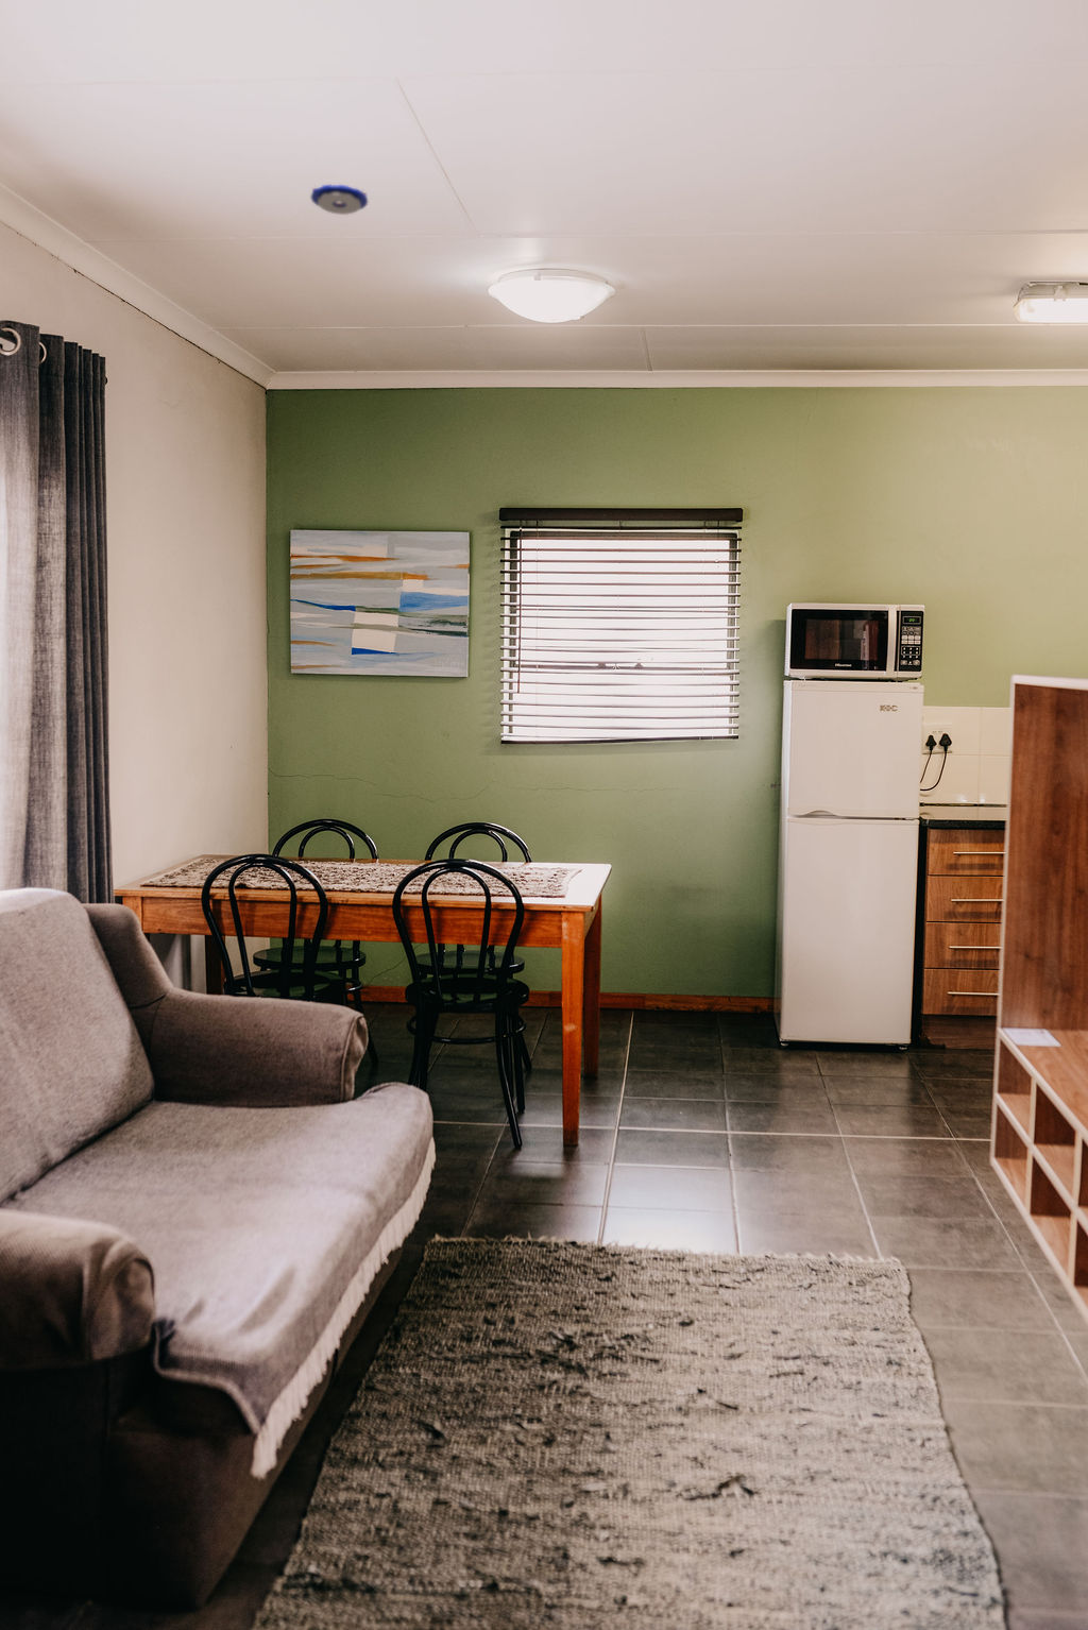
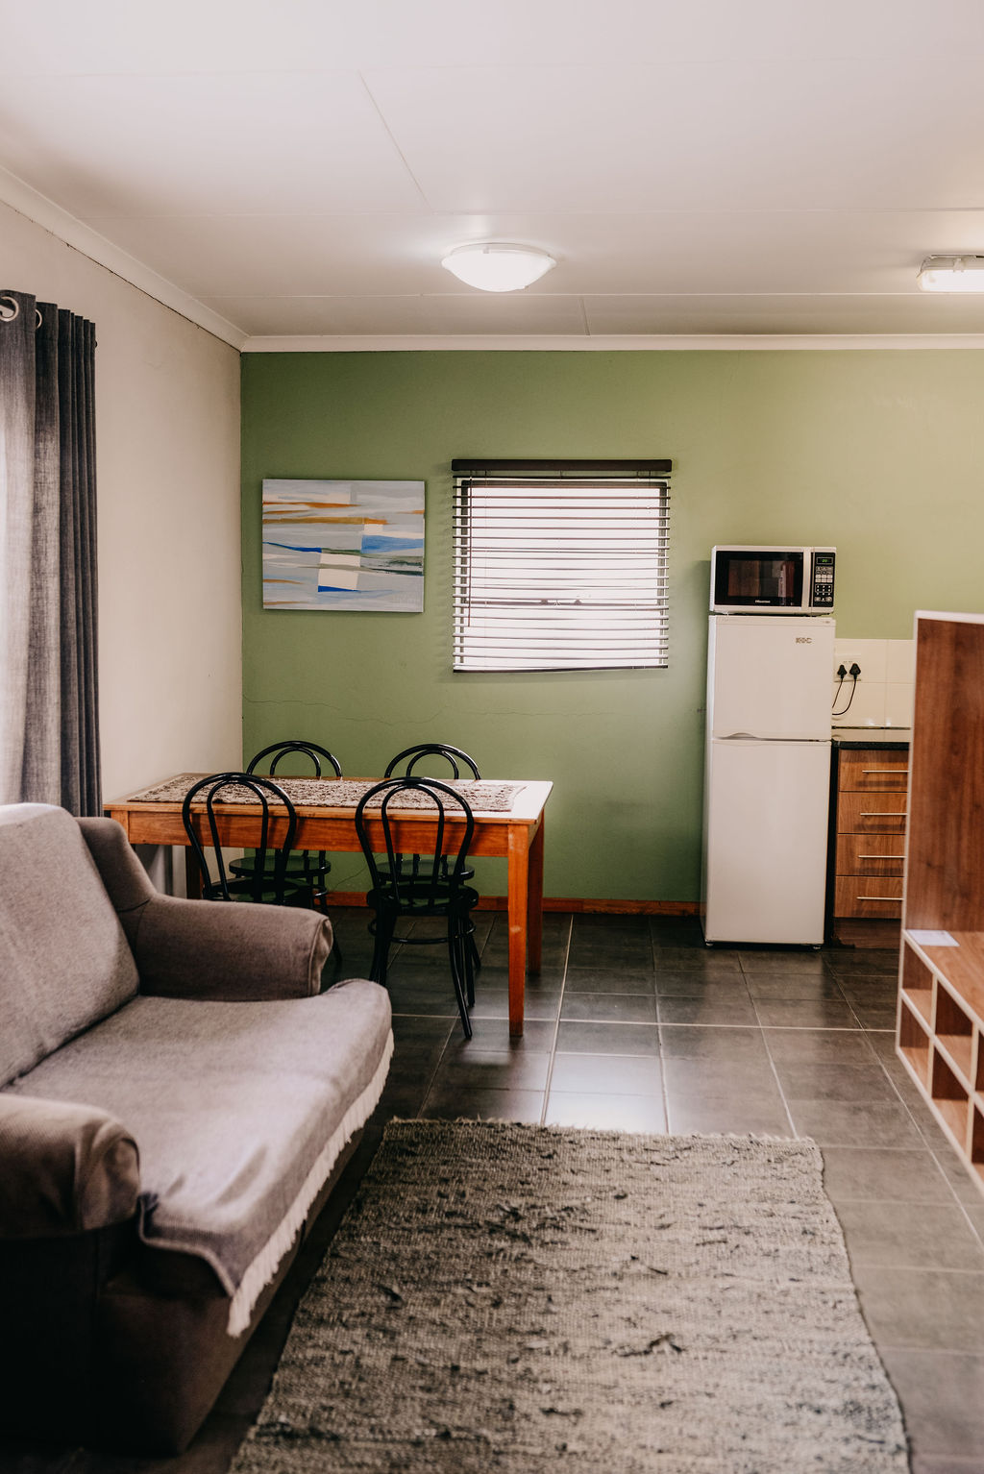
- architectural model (339, 196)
